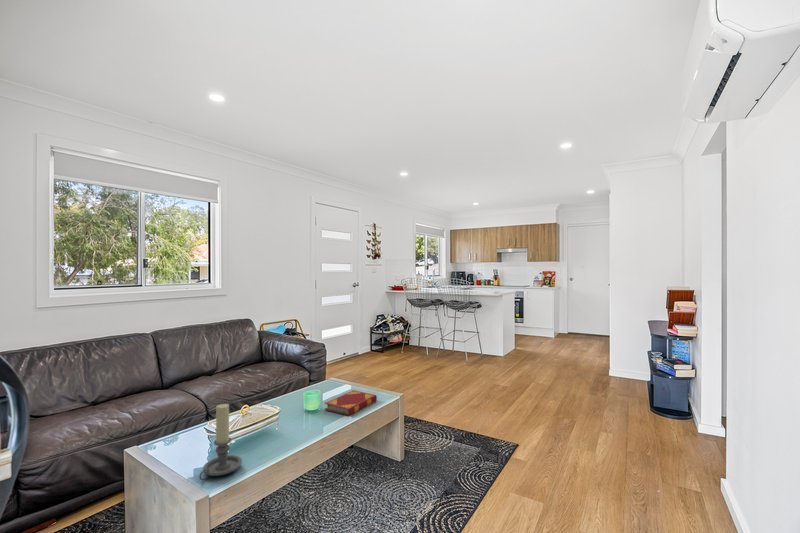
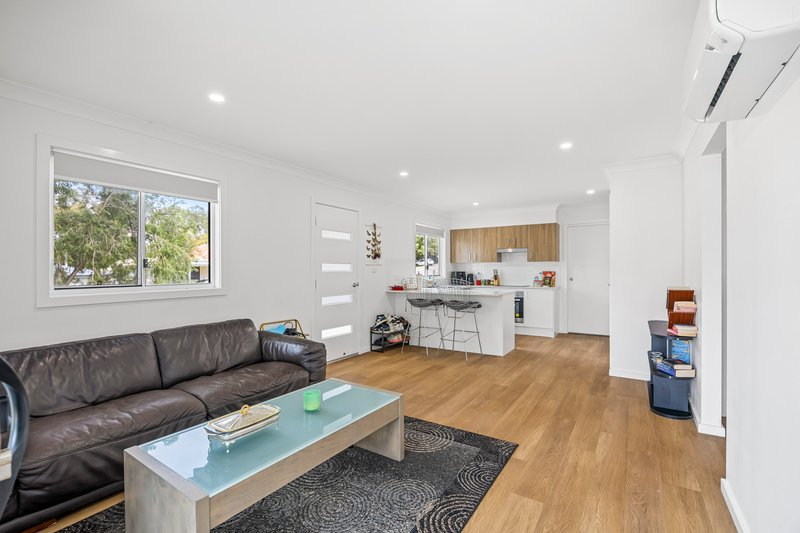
- hardback book (351, 402)
- candle holder (219, 438)
